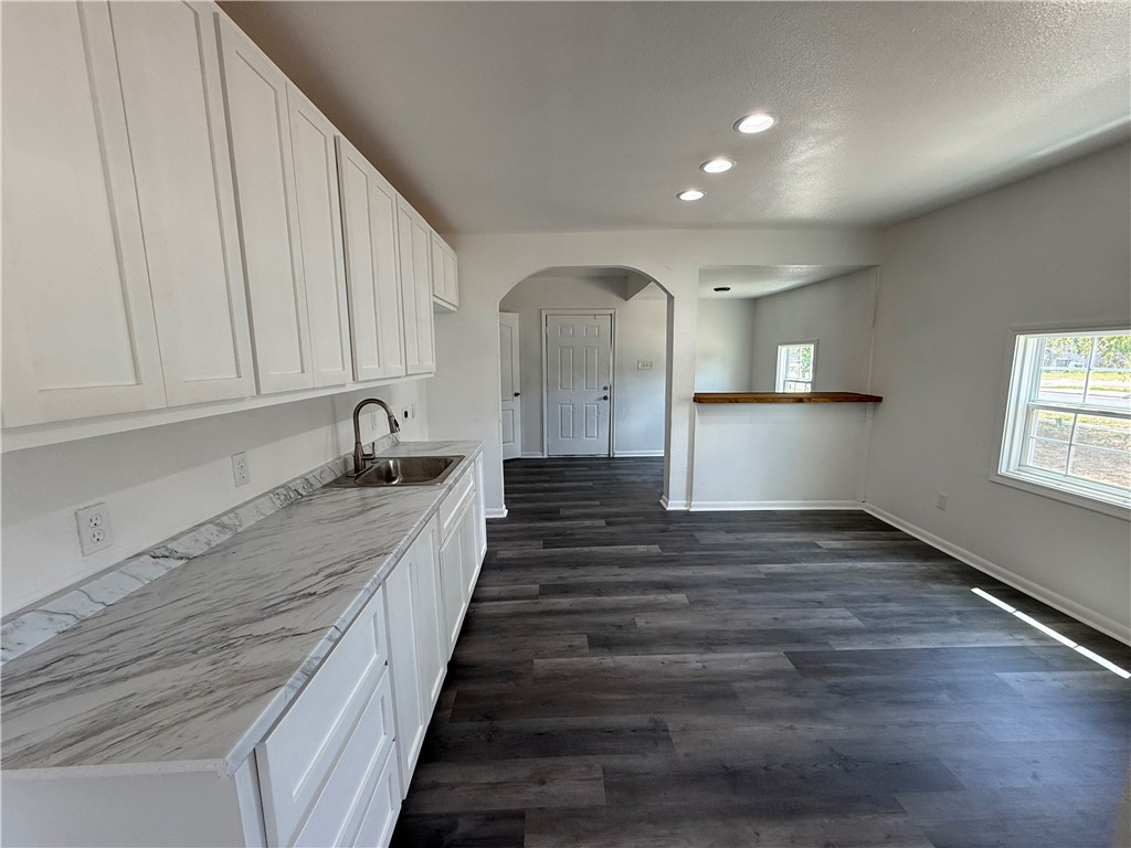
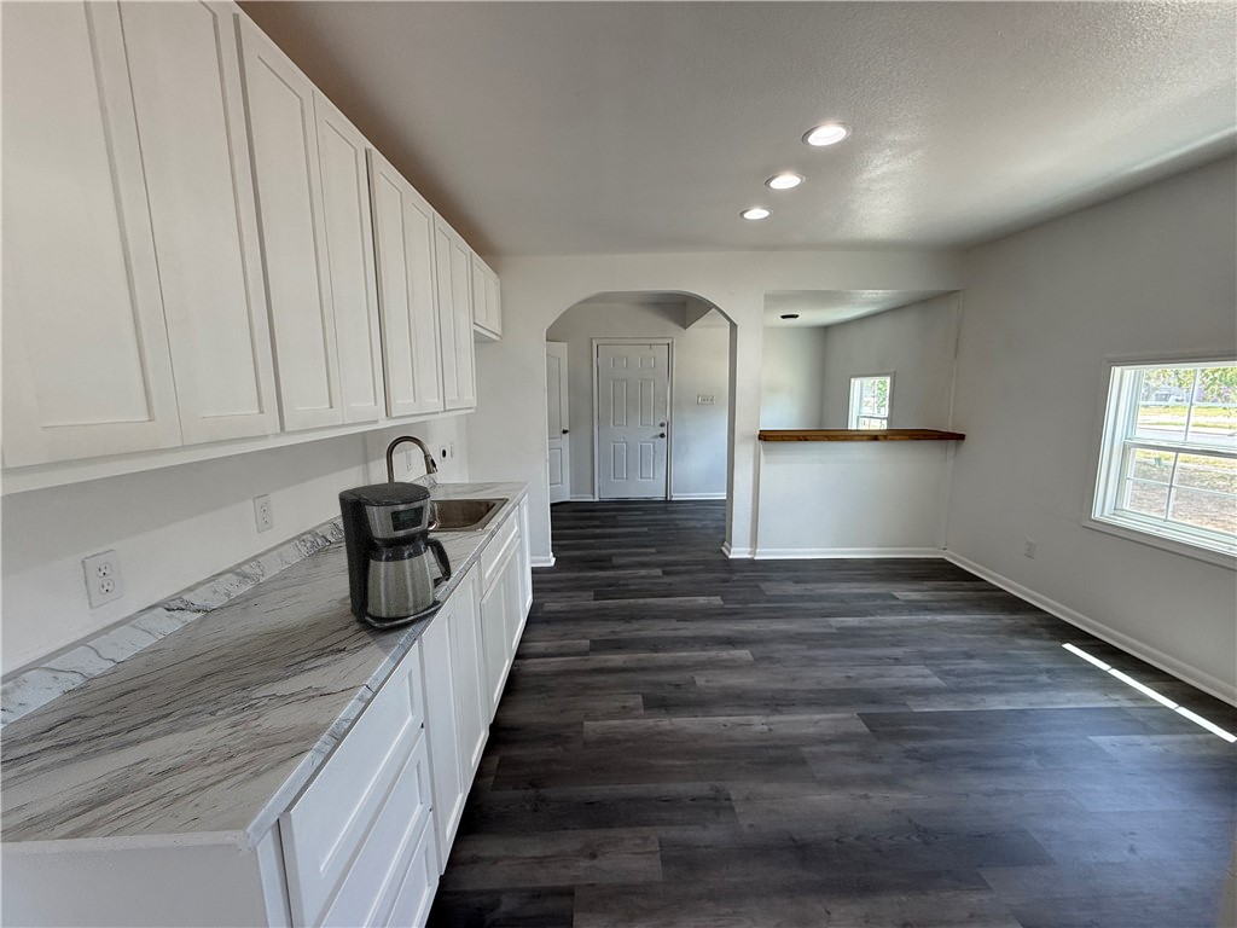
+ coffee maker (397, 544)
